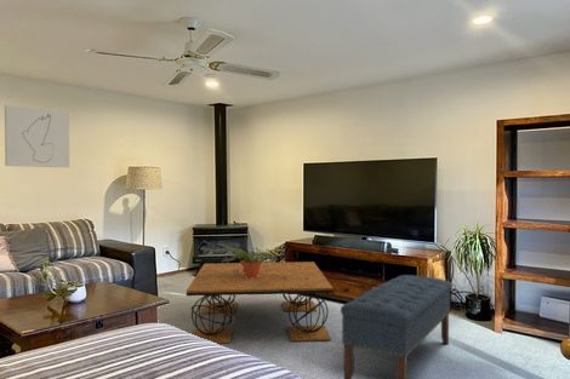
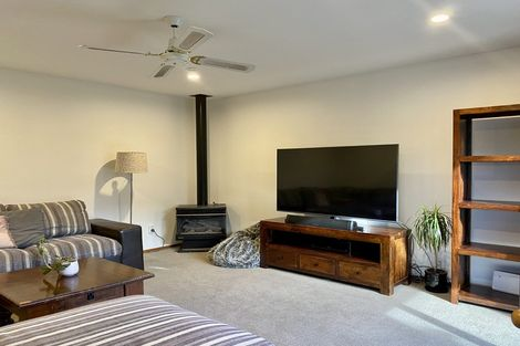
- potted plant (250, 259)
- wall art (38, 138)
- coffee table (260, 293)
- bench (401, 323)
